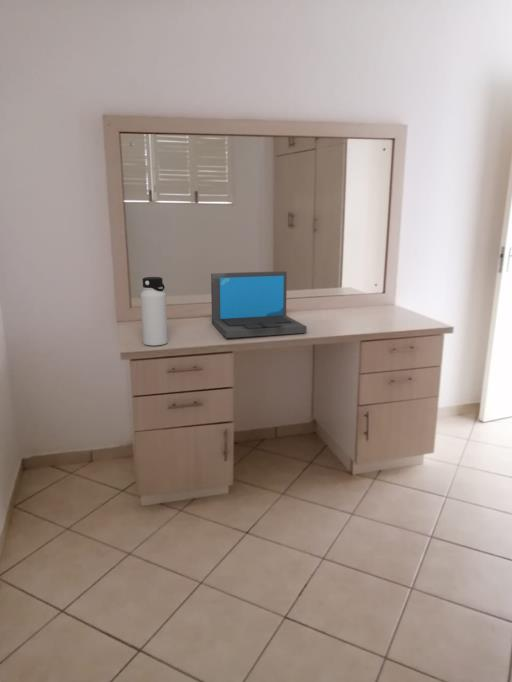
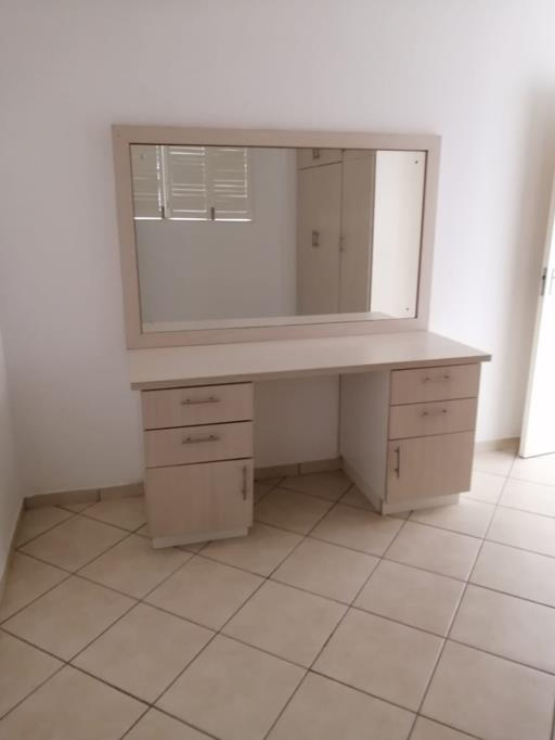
- laptop (257, 302)
- water bottle (153, 310)
